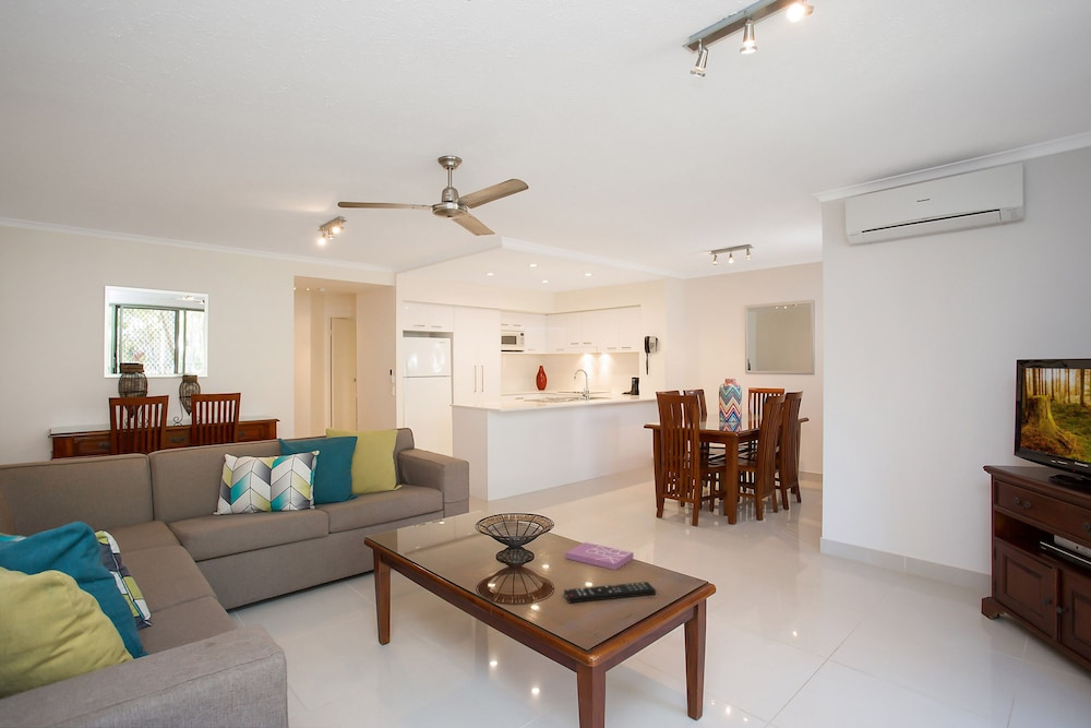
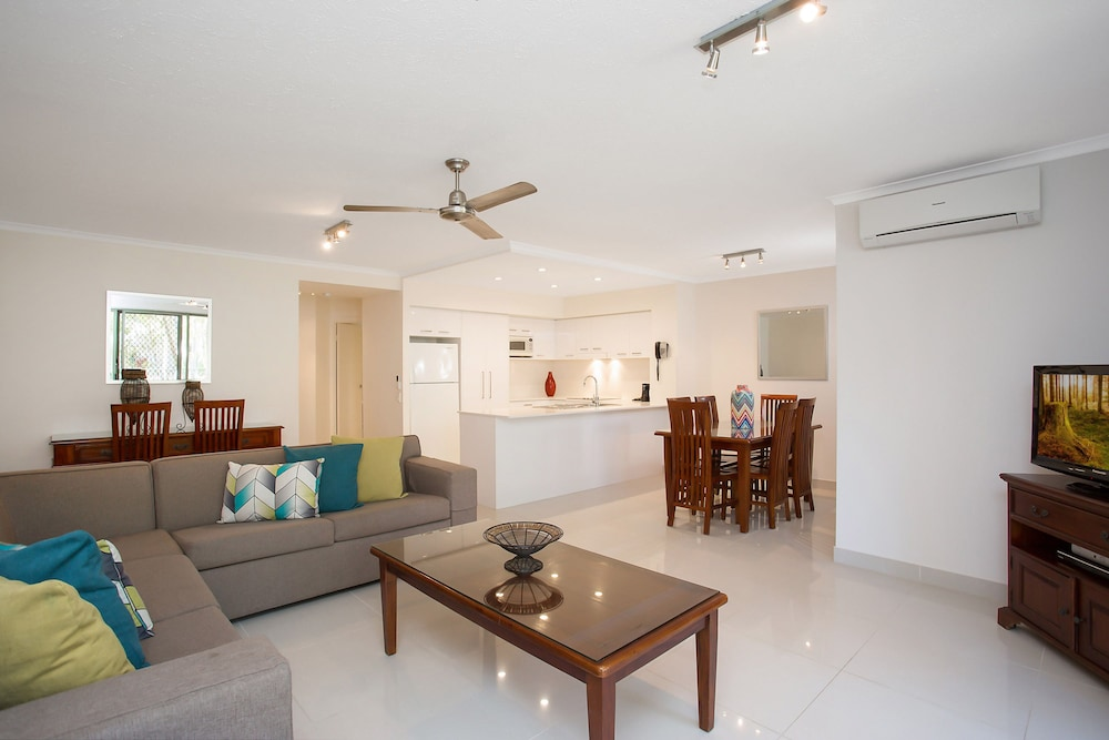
- book (599, 554)
- remote control (609, 590)
